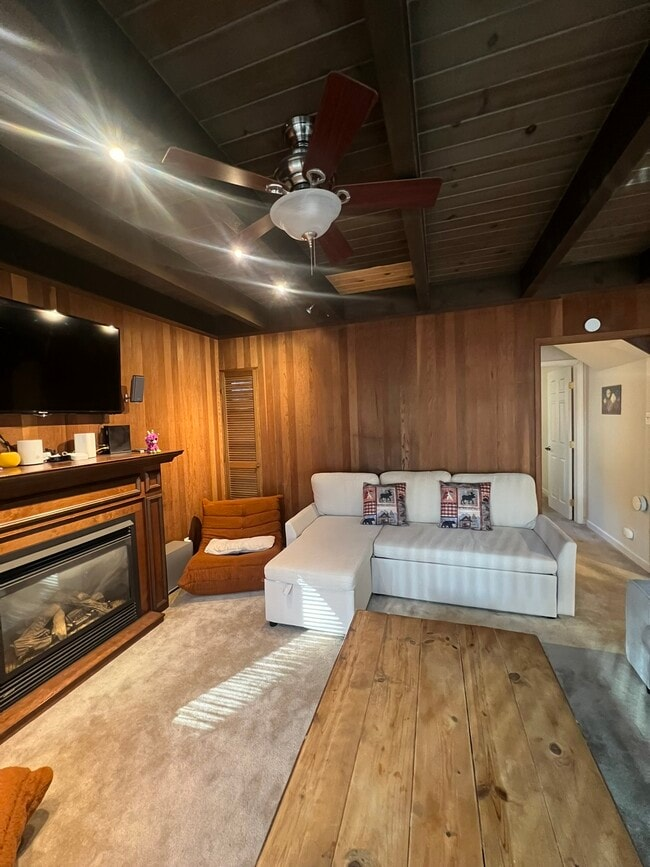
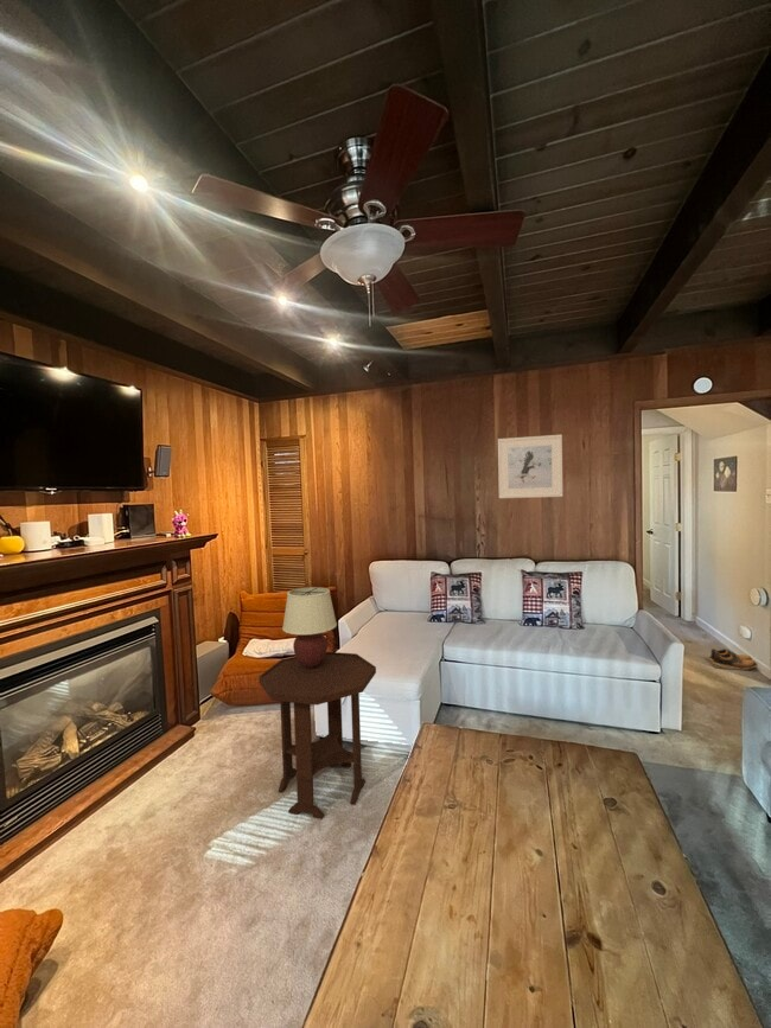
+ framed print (529, 467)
+ table lamp (310, 626)
+ side table (329, 729)
+ shoes (731, 657)
